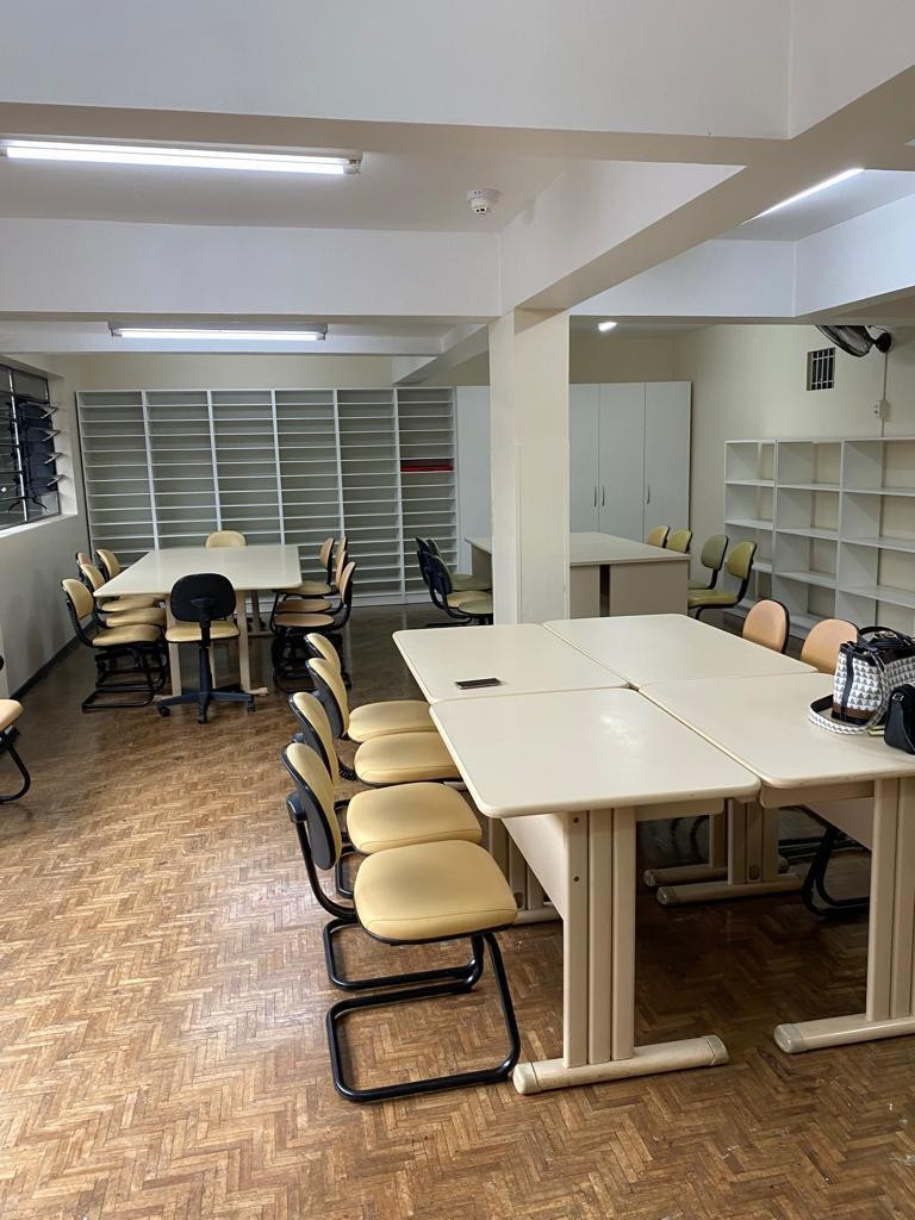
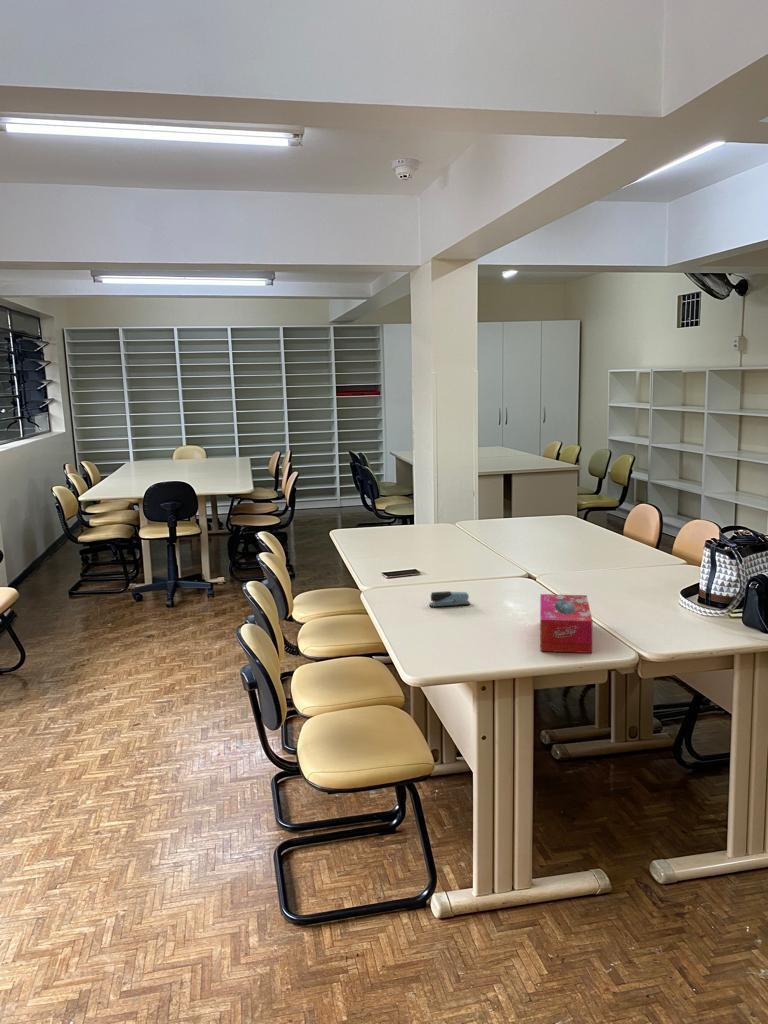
+ tissue box (564, 621)
+ stapler (449, 598)
